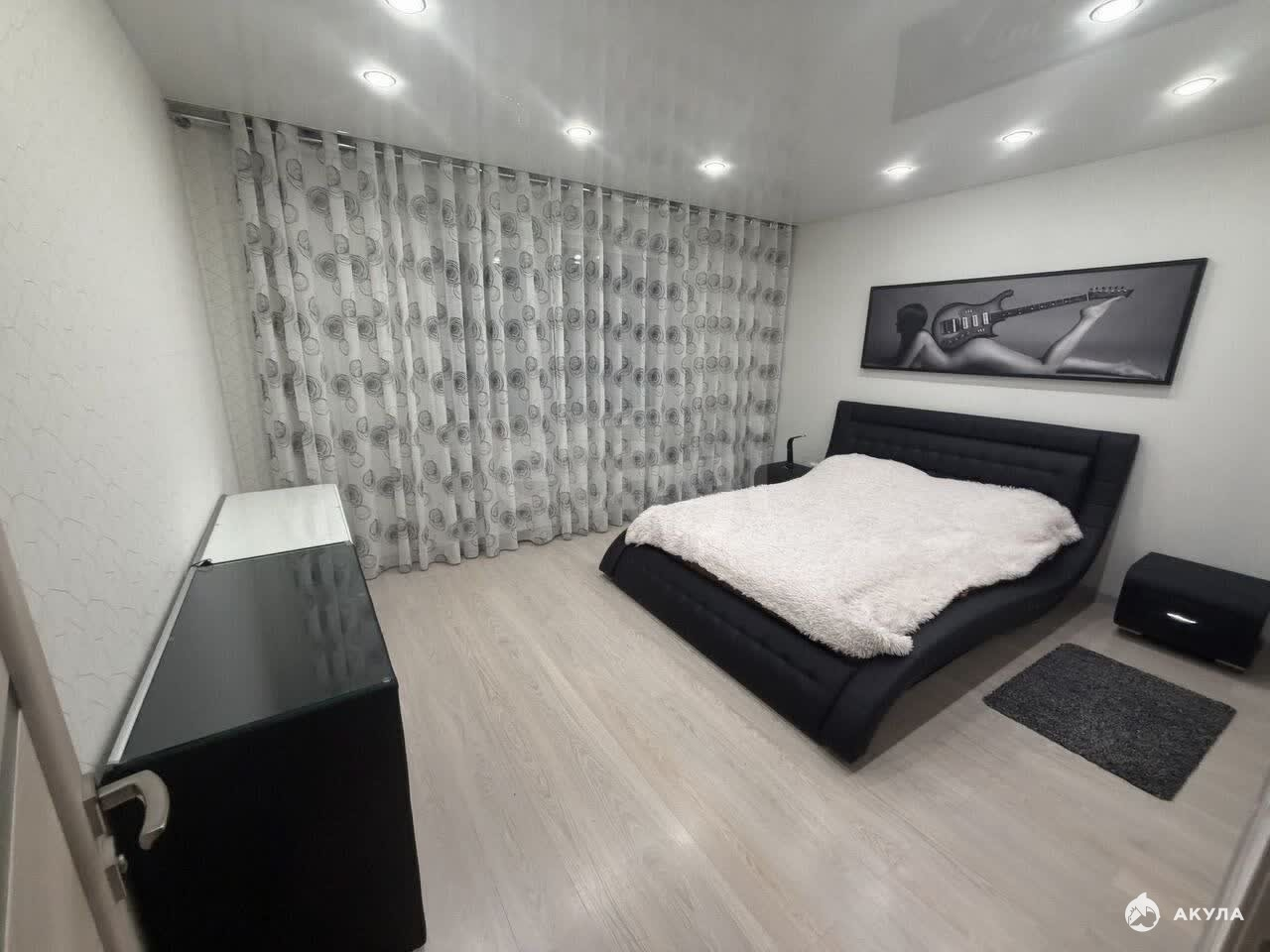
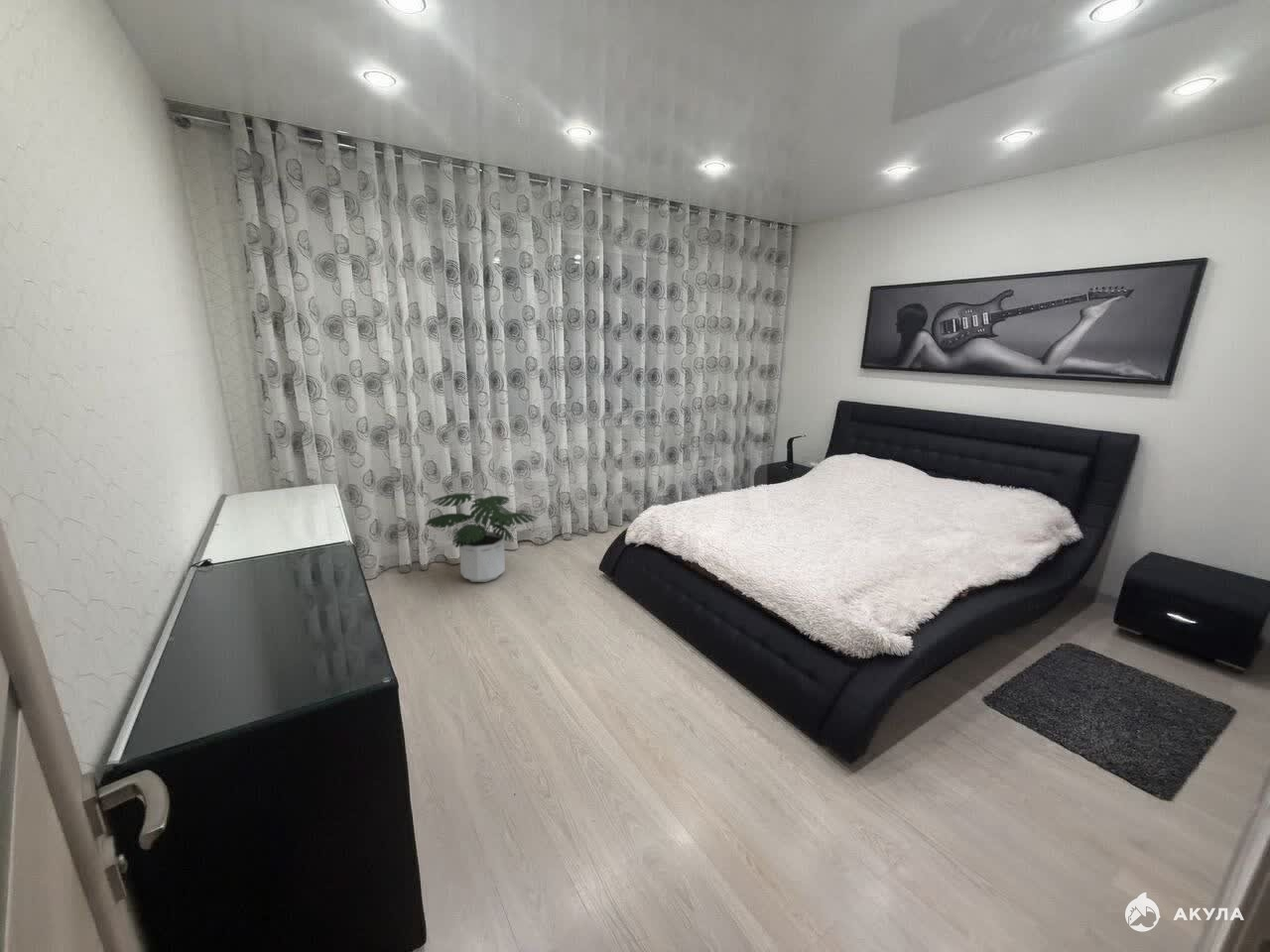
+ potted plant (484, 536)
